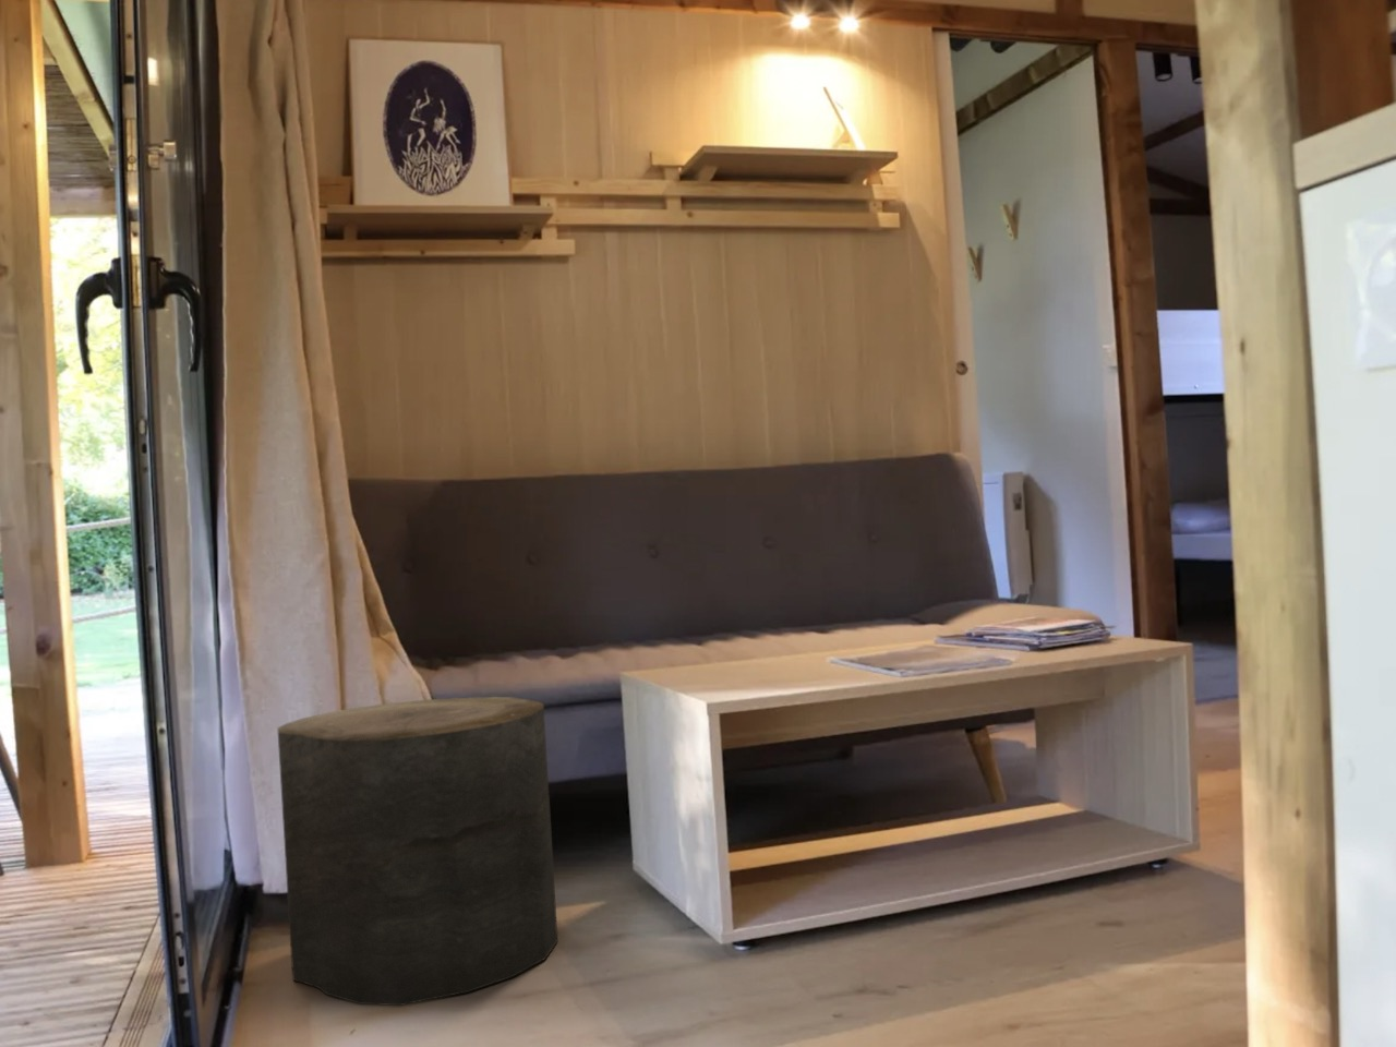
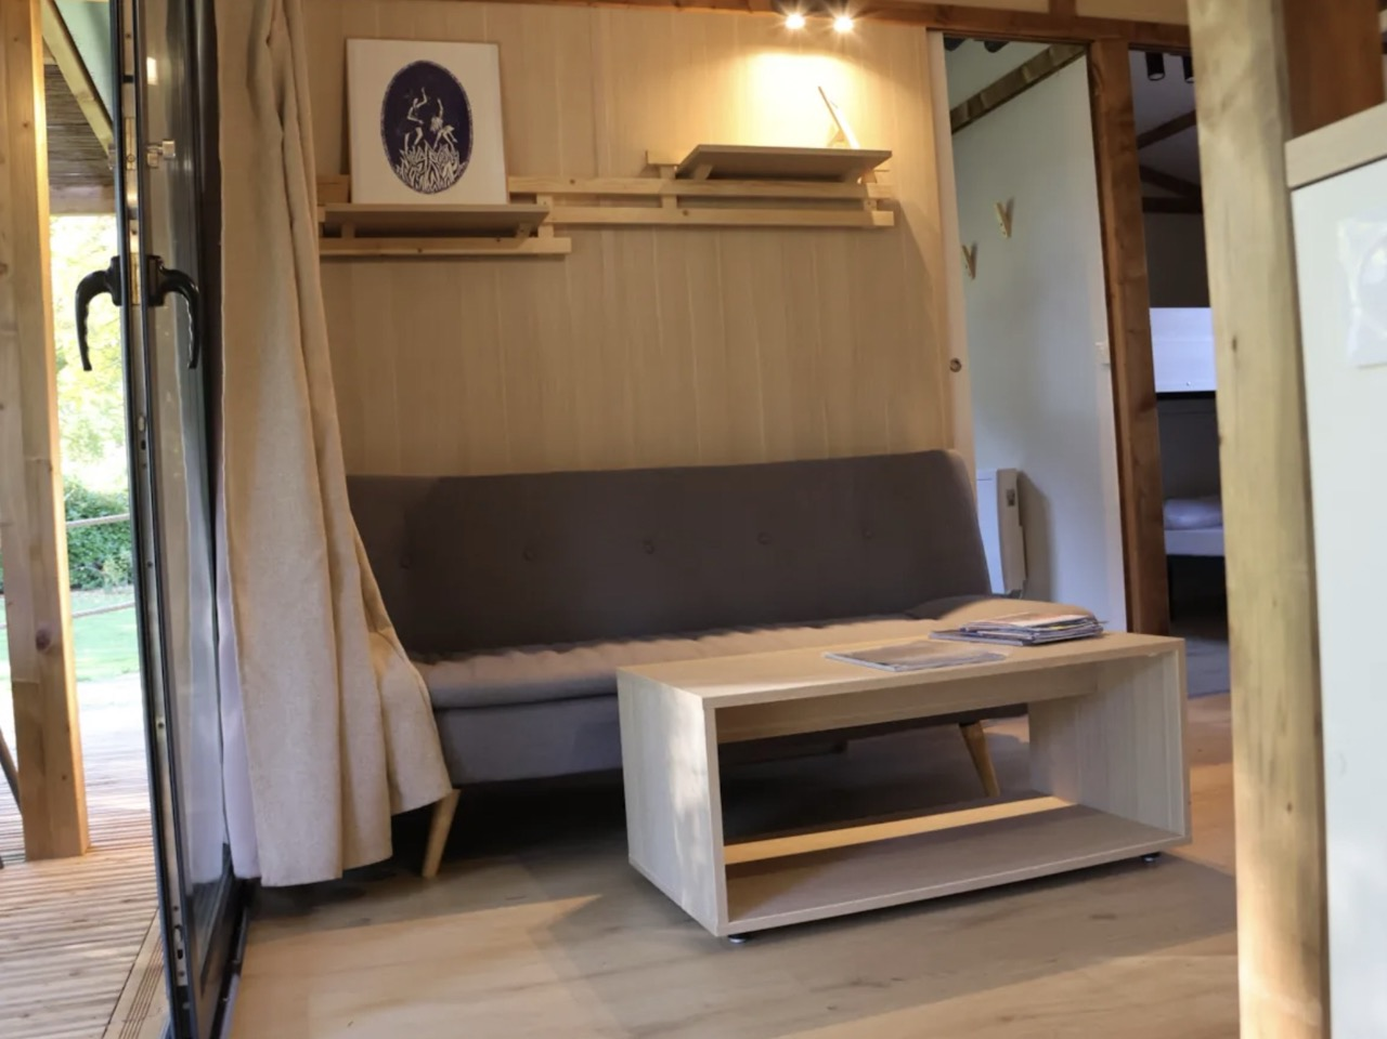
- stool (421, 835)
